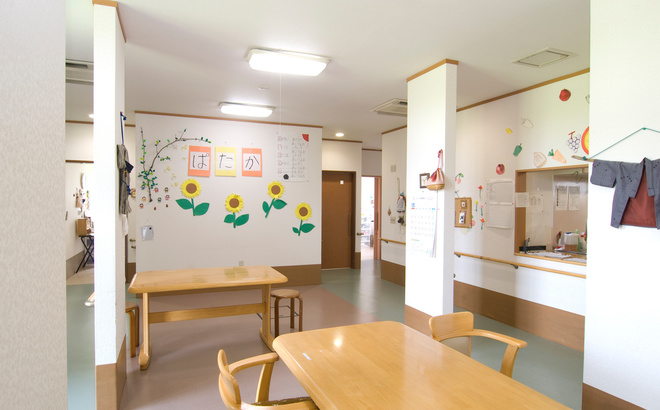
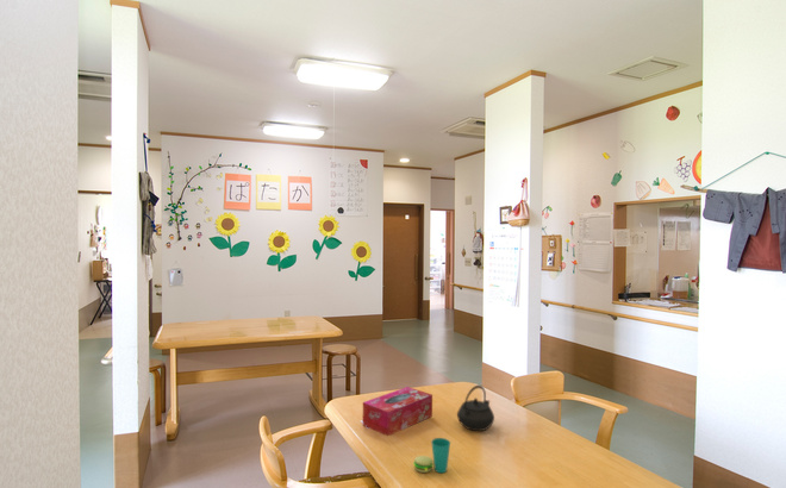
+ kettle (476, 405)
+ tissue box (398, 409)
+ cup (432, 453)
